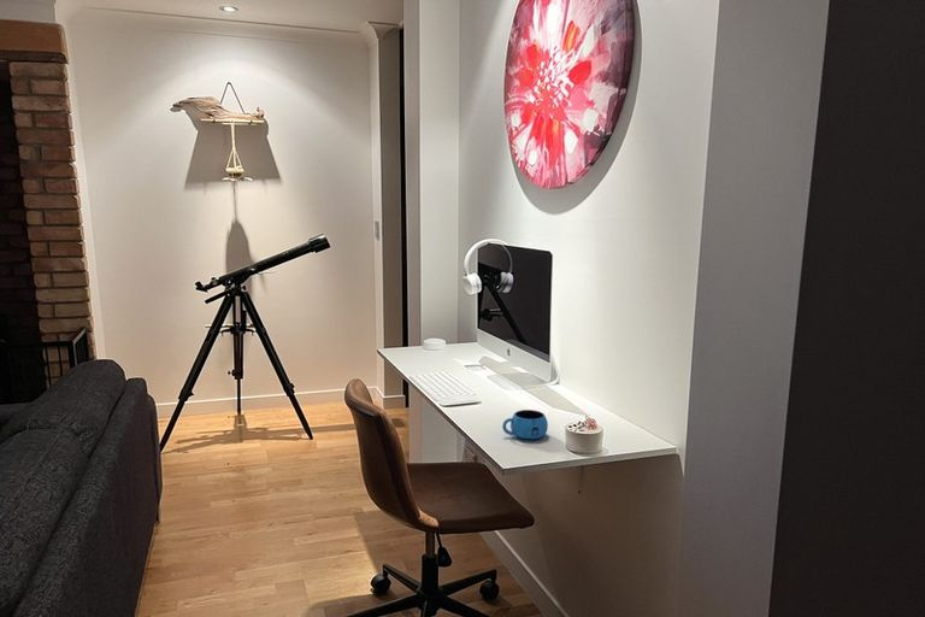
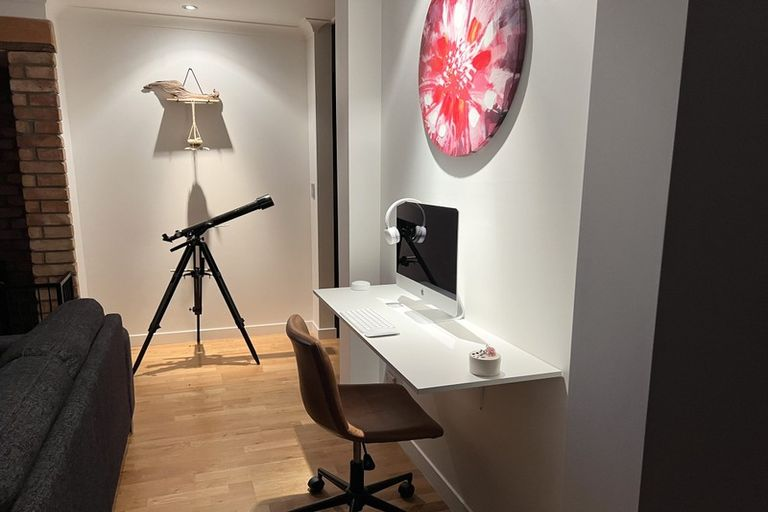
- mug (524, 424)
